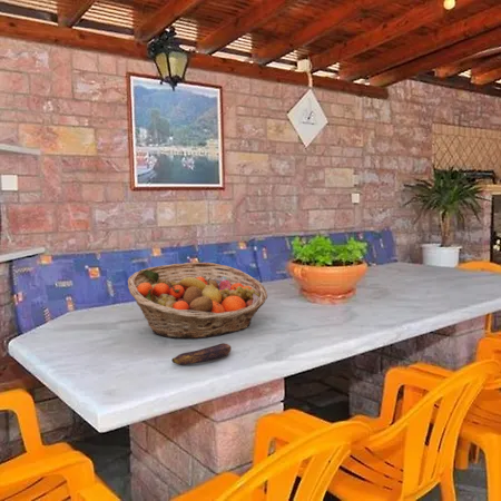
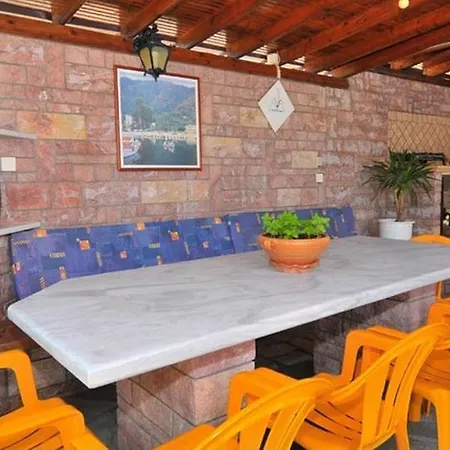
- banana (206, 351)
- fruit basket (198, 297)
